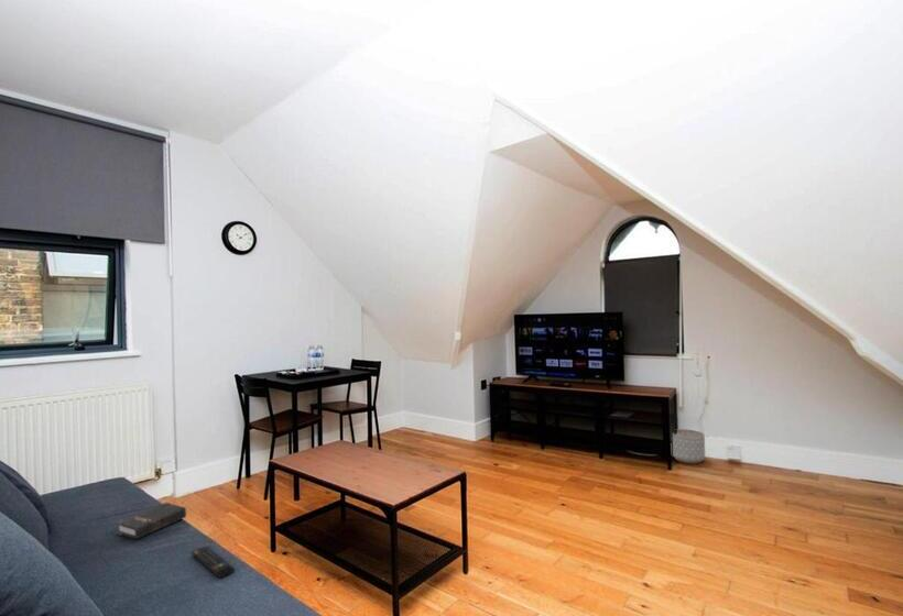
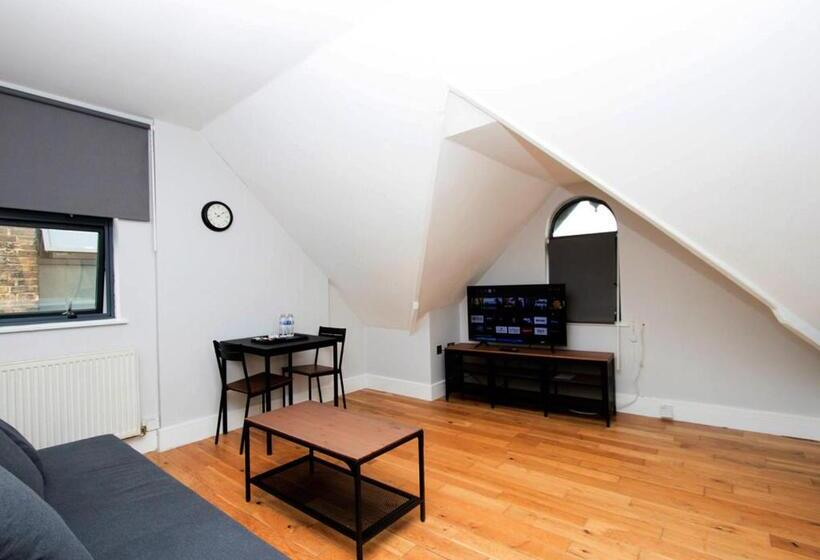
- planter (687, 446)
- hardback book (152, 519)
- remote control (211, 561)
